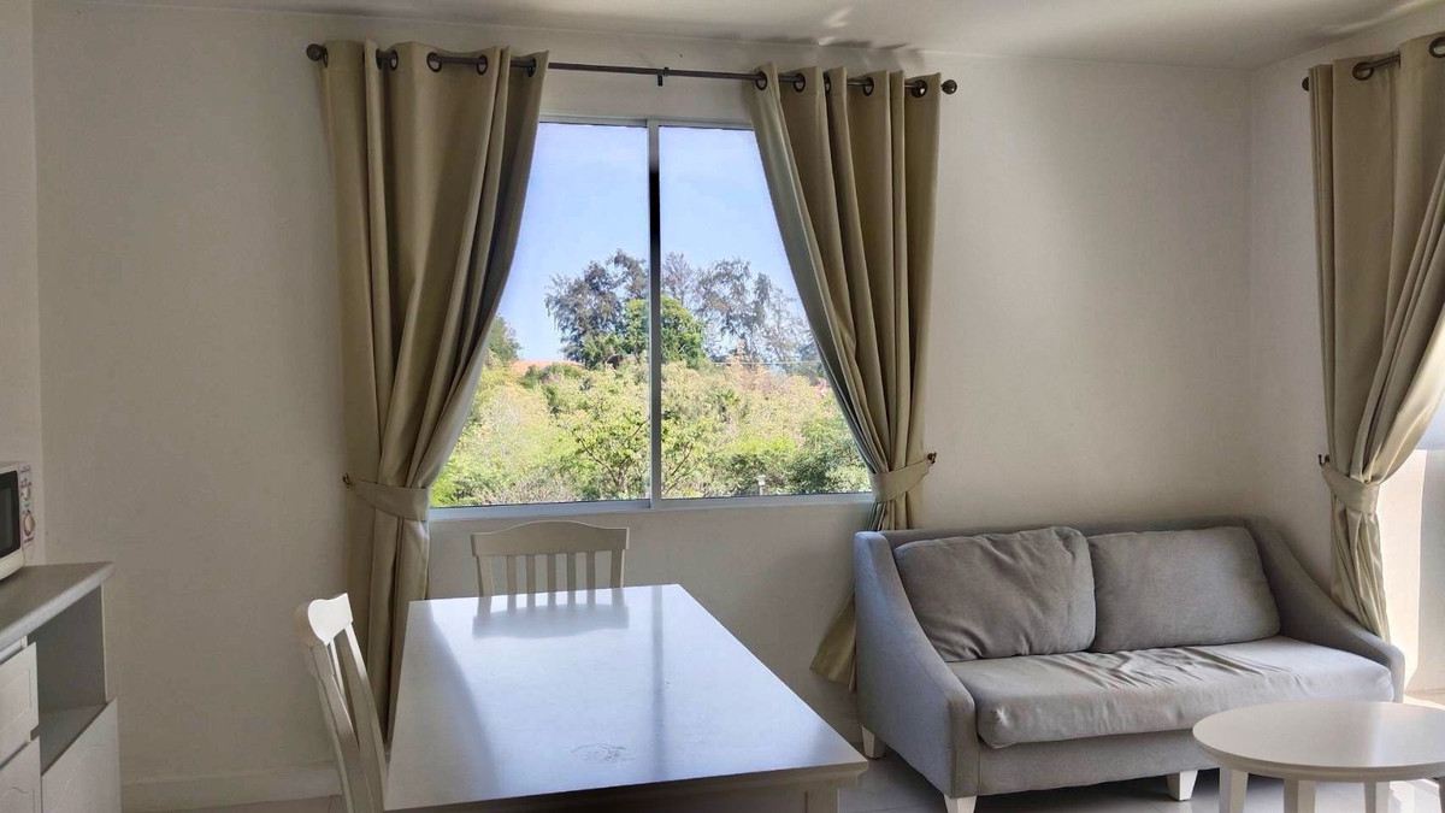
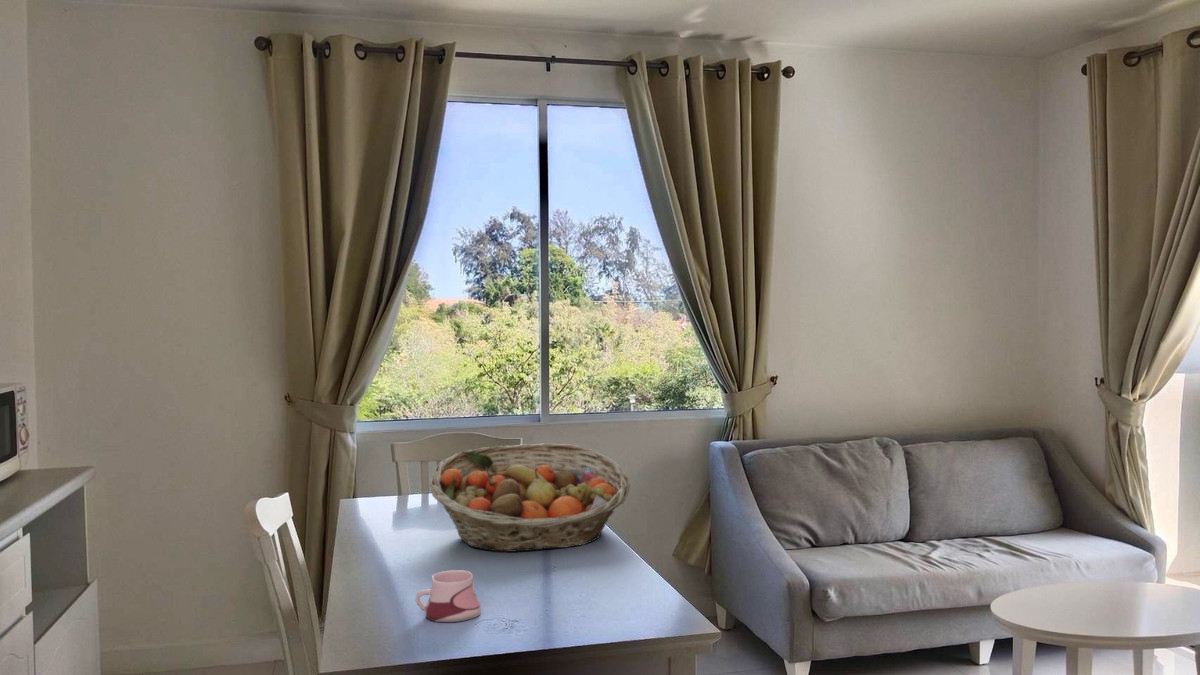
+ fruit basket (530, 494)
+ mug (448, 595)
